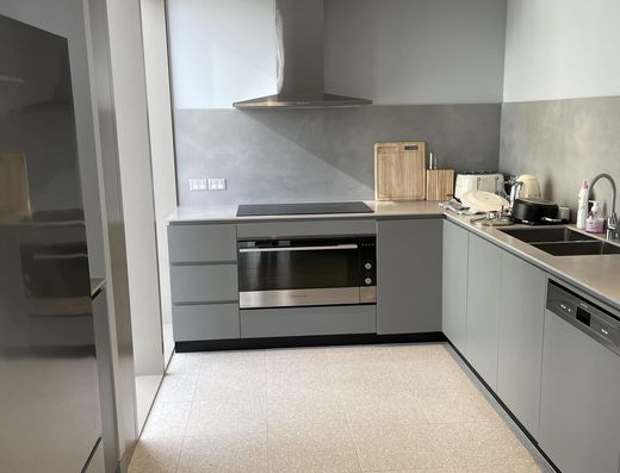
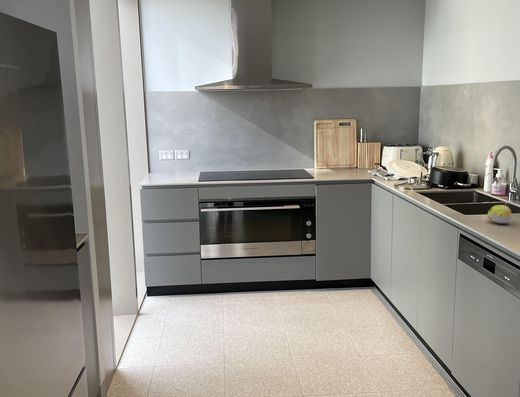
+ fruit (498, 214)
